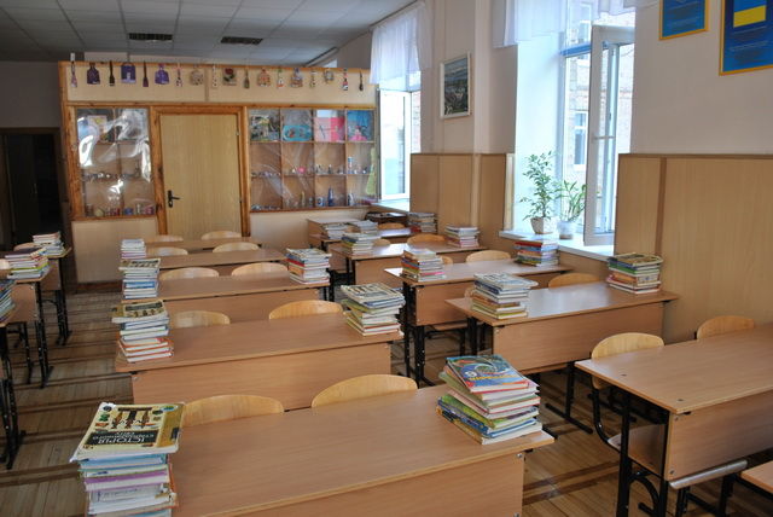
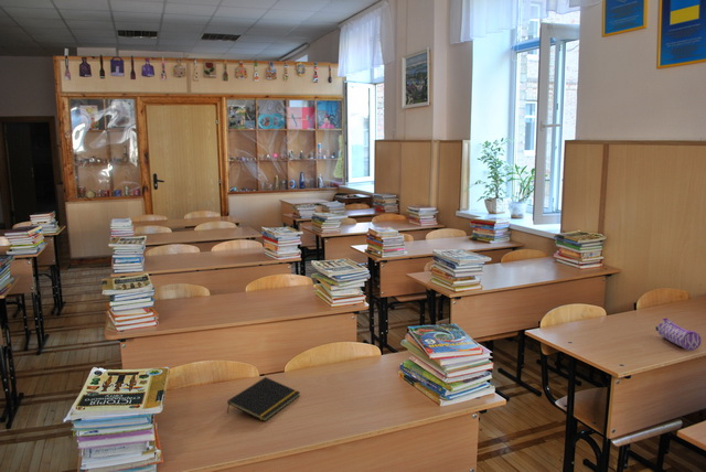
+ notepad (265, 397)
+ pencil case (678, 333)
